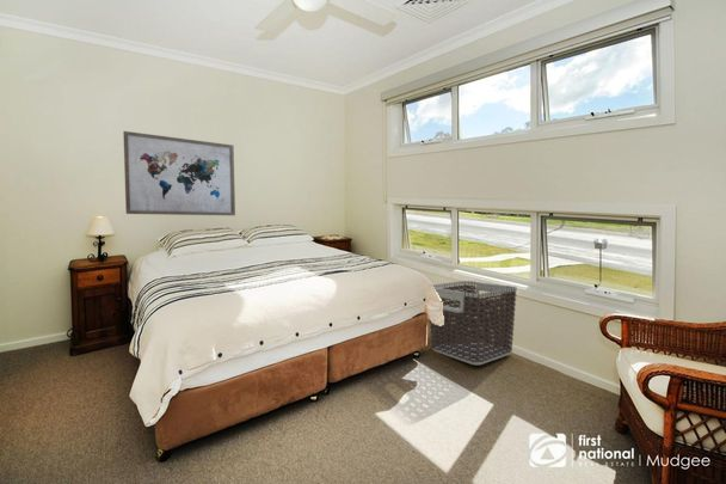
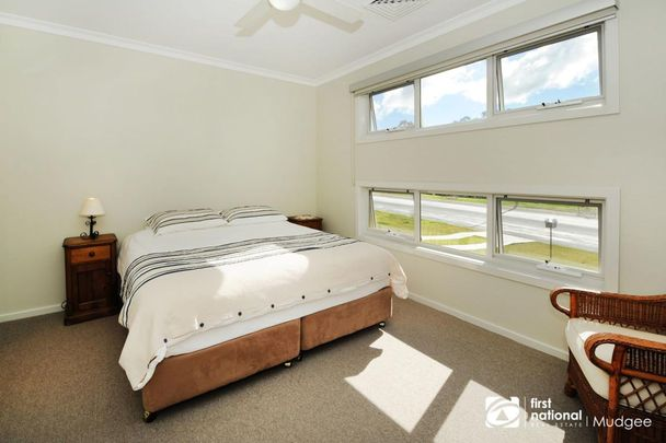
- wall art (184, 177)
- clothes hamper (470, 318)
